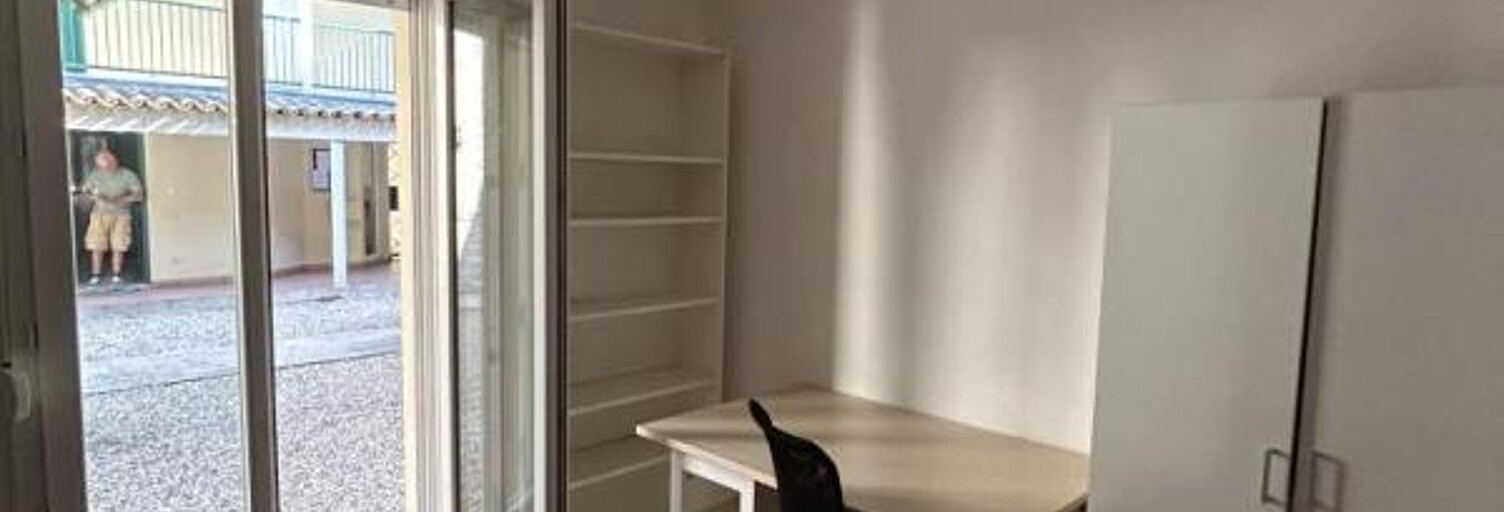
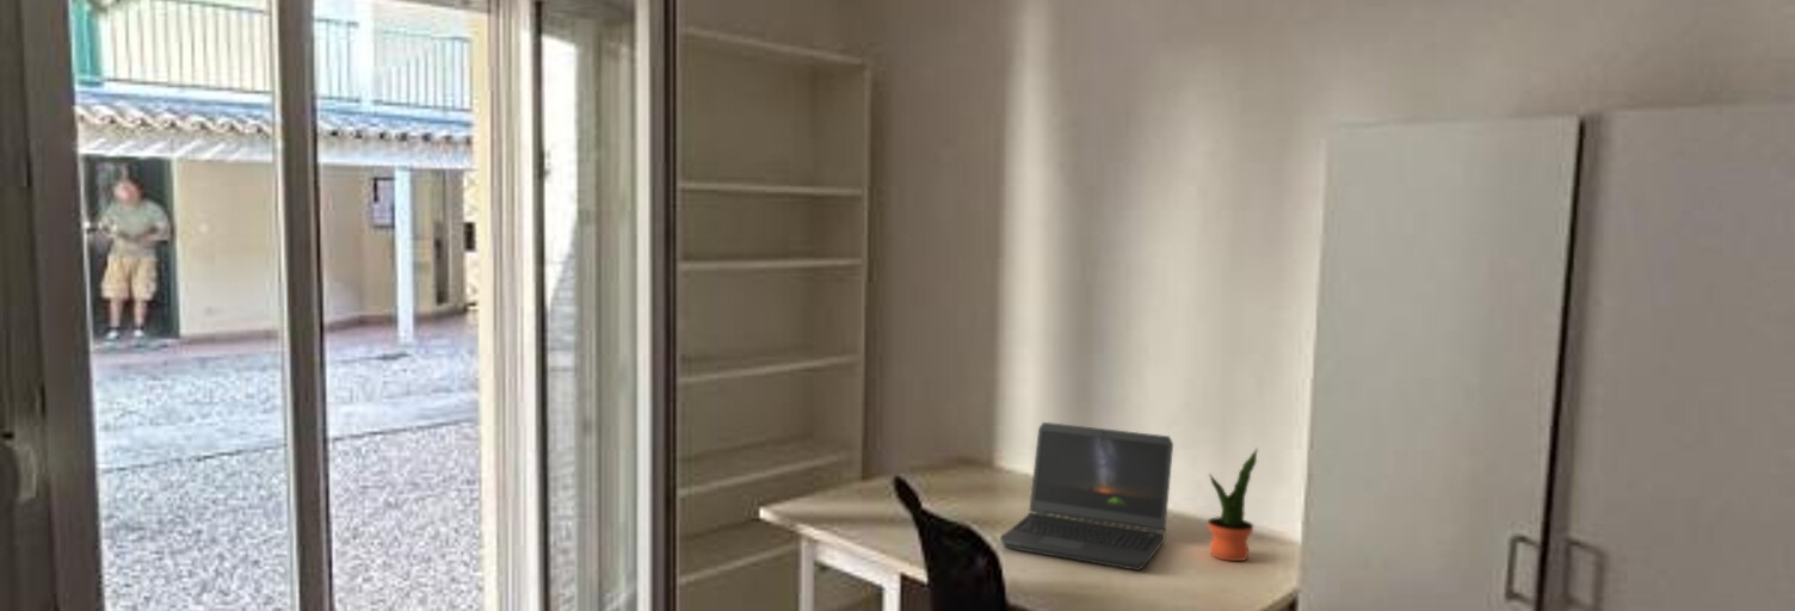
+ laptop computer (1087, 490)
+ potted plant (1234, 501)
